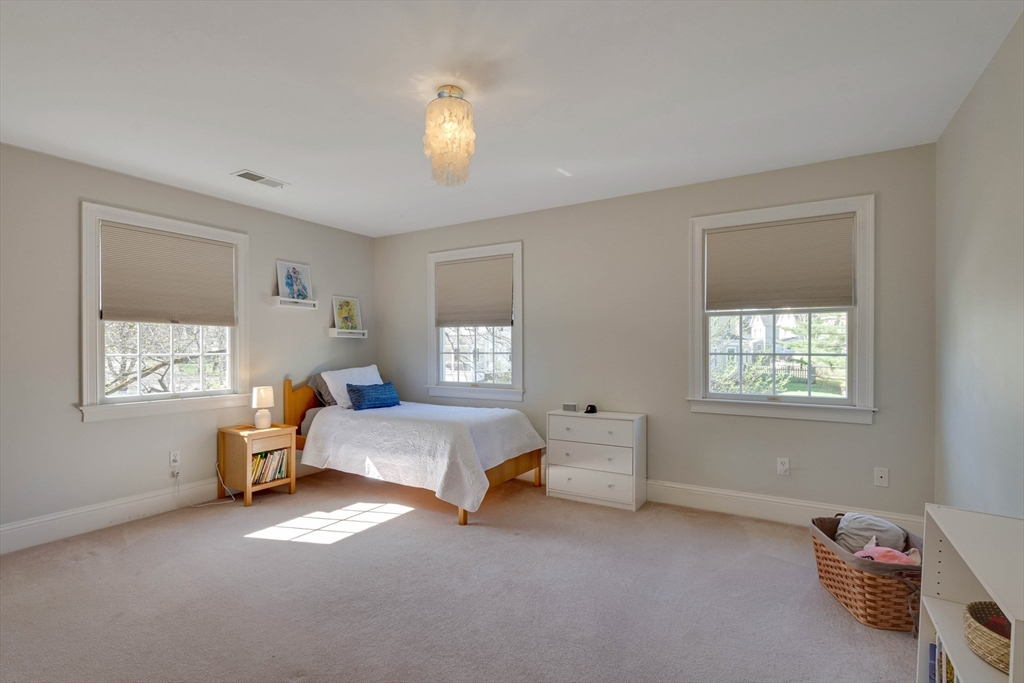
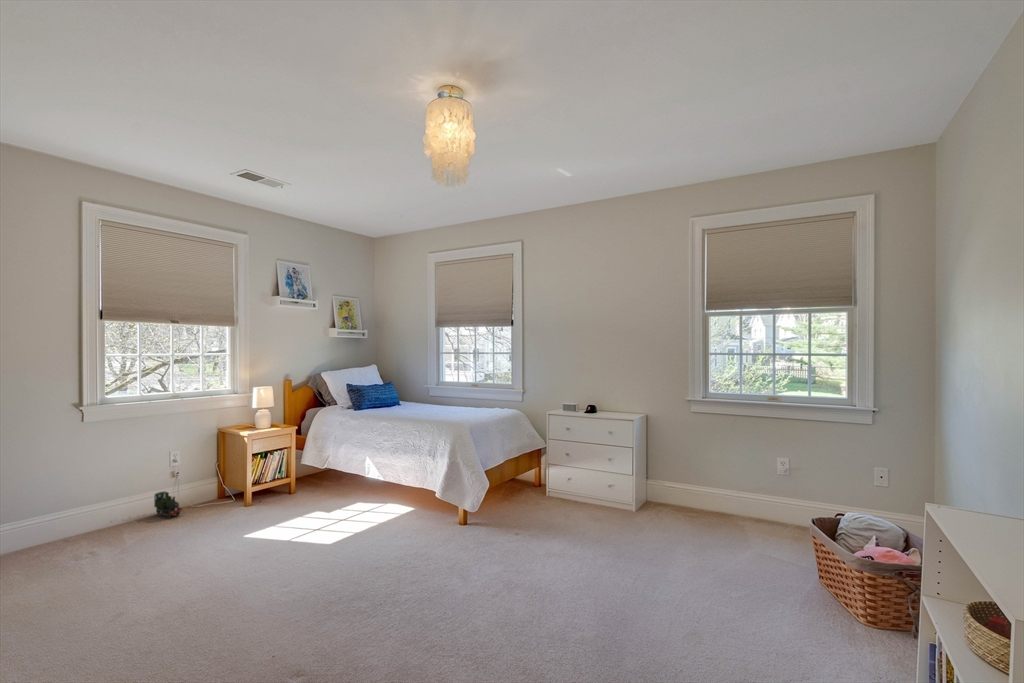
+ toy train (168, 504)
